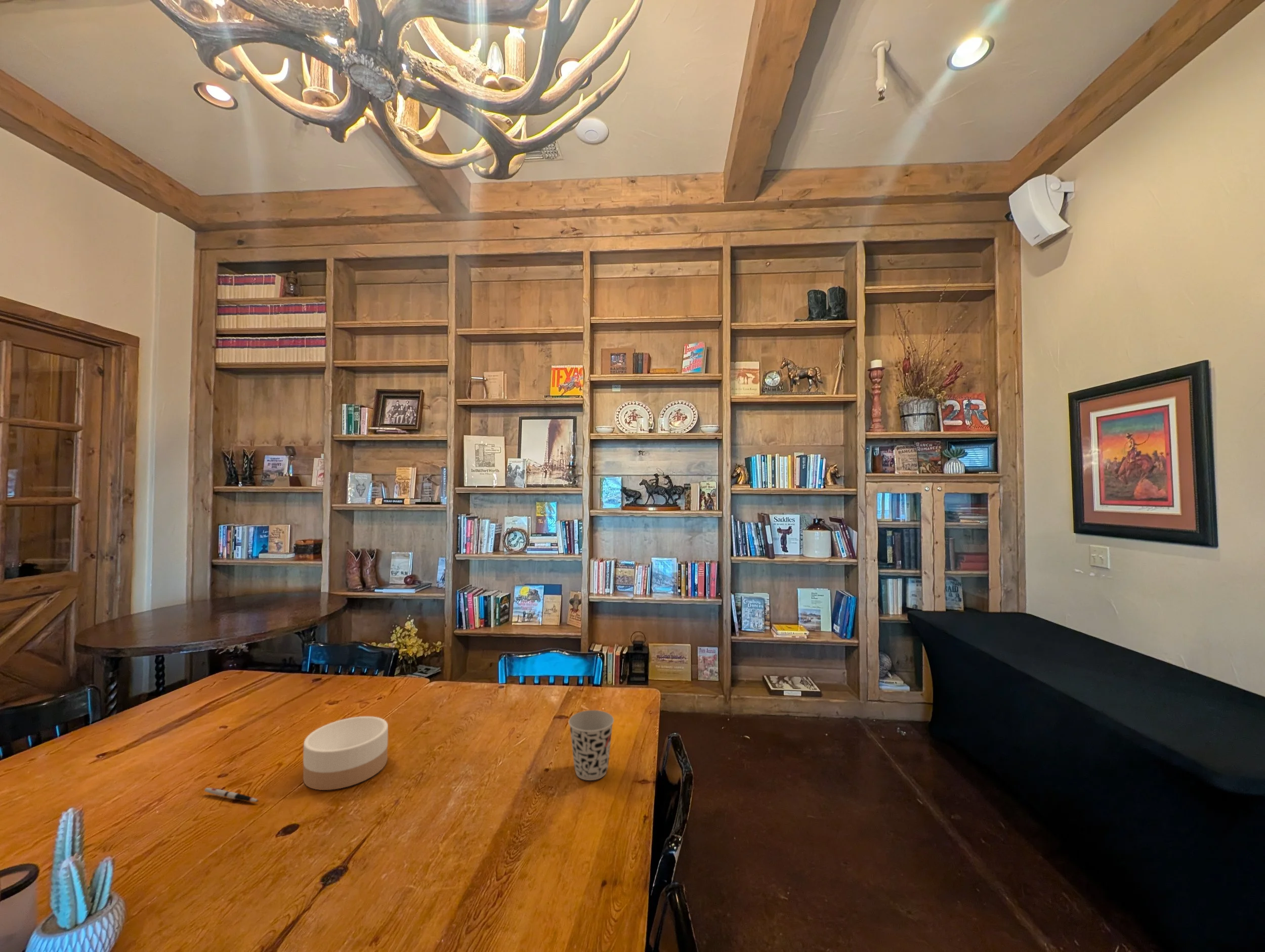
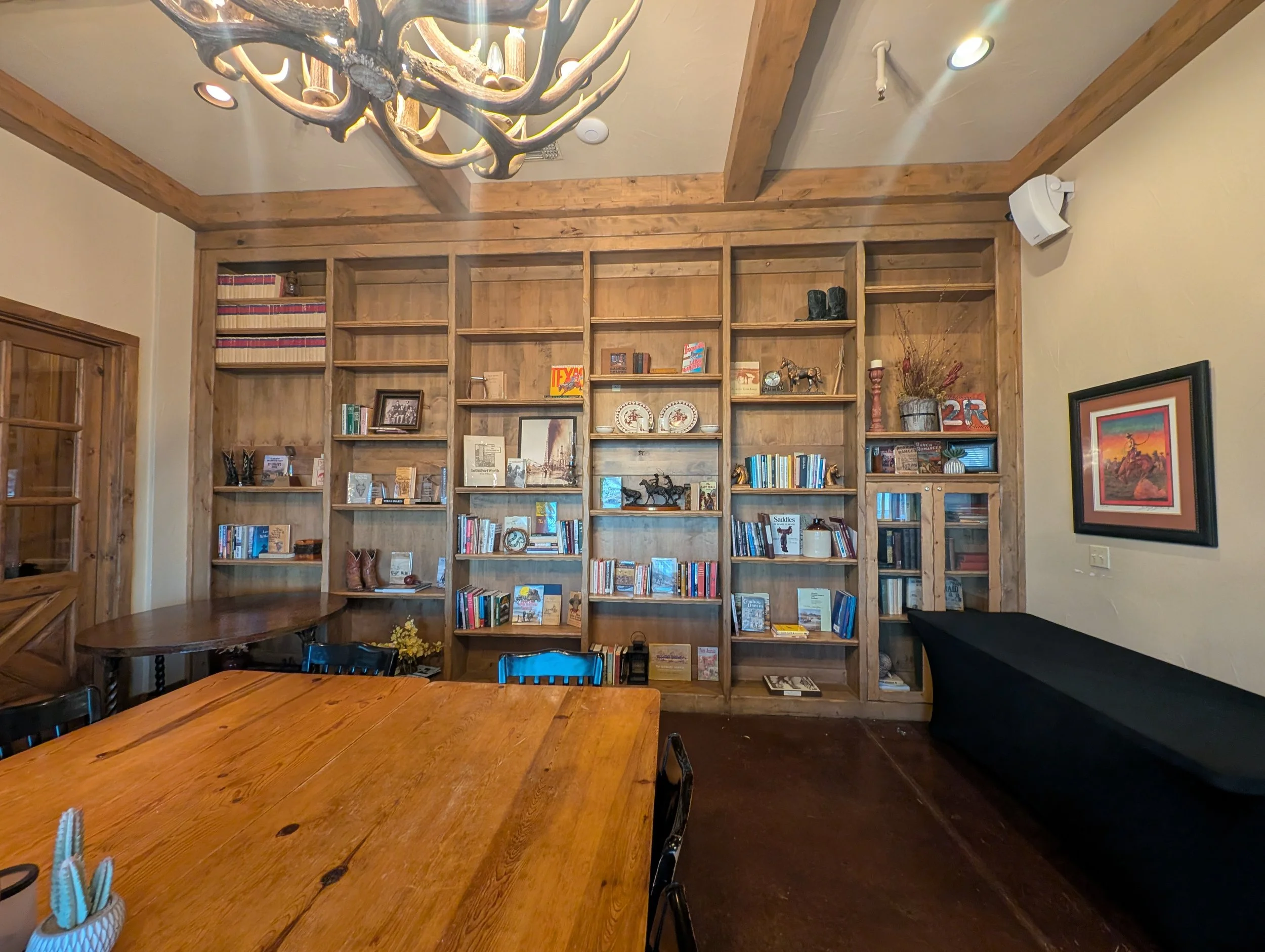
- pen (232, 795)
- bowl (347, 750)
- cup (591, 746)
